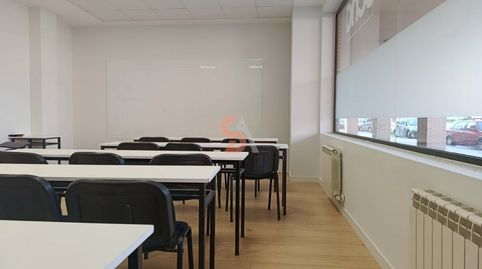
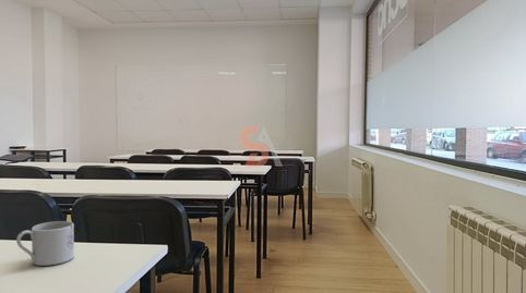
+ mug (46, 243)
